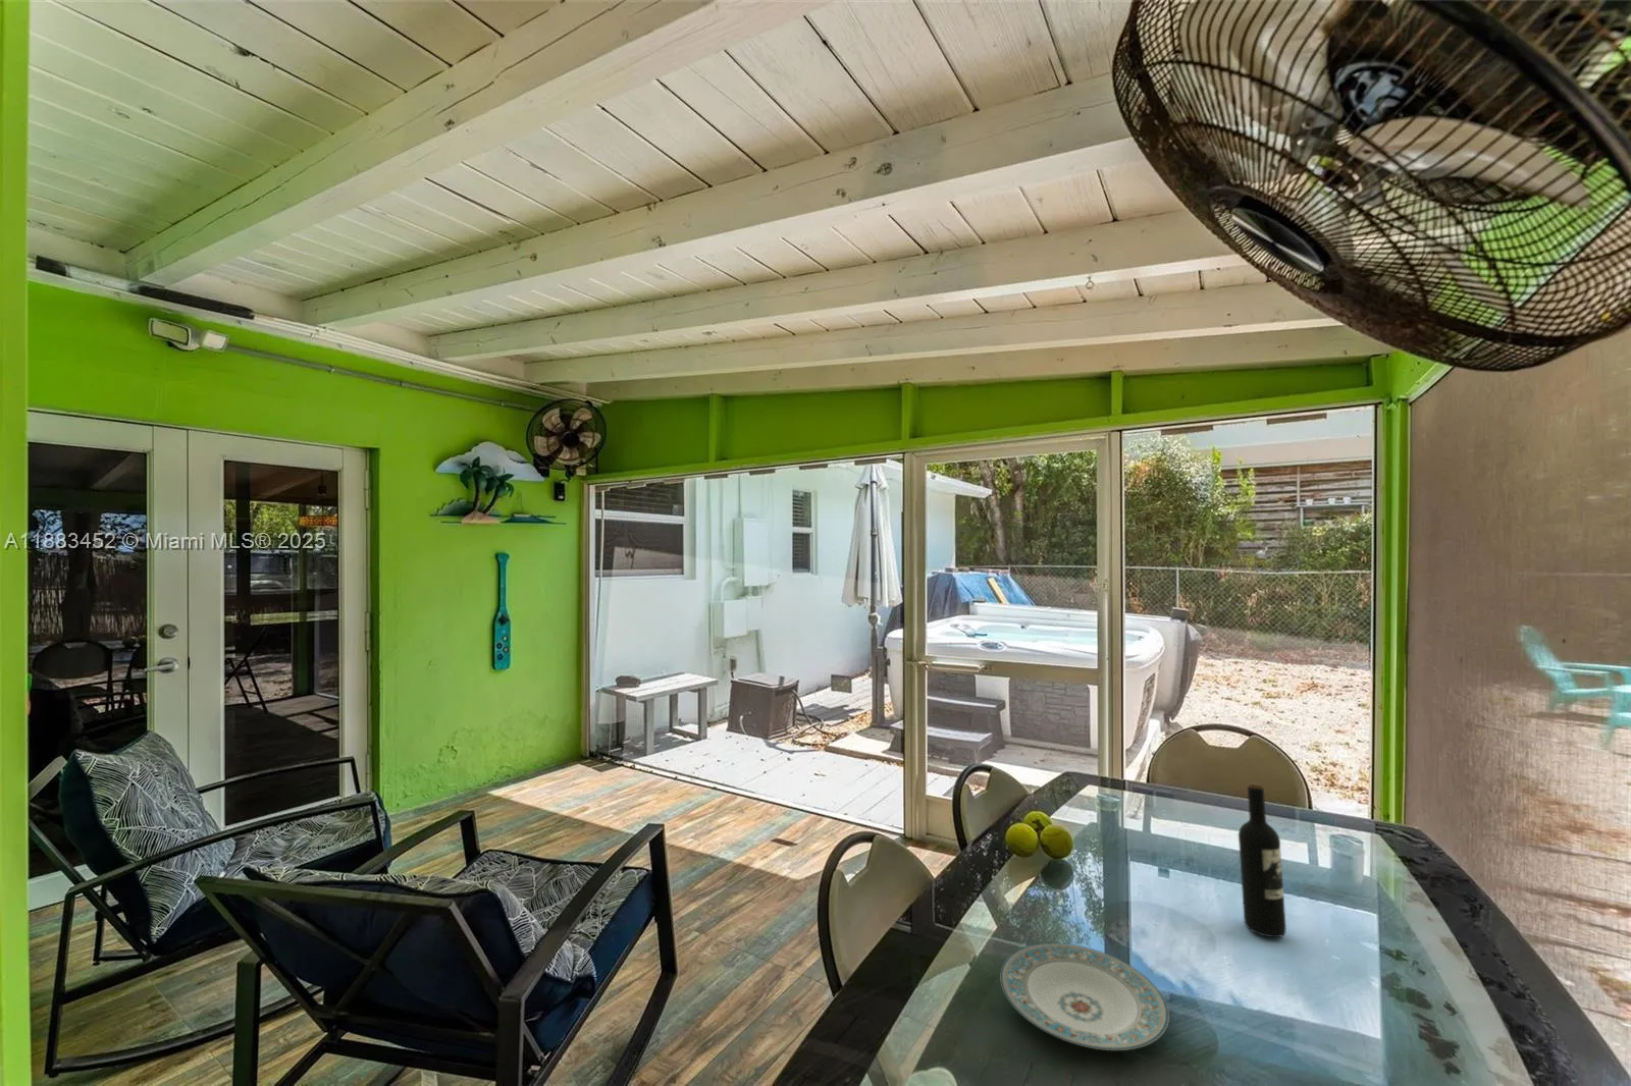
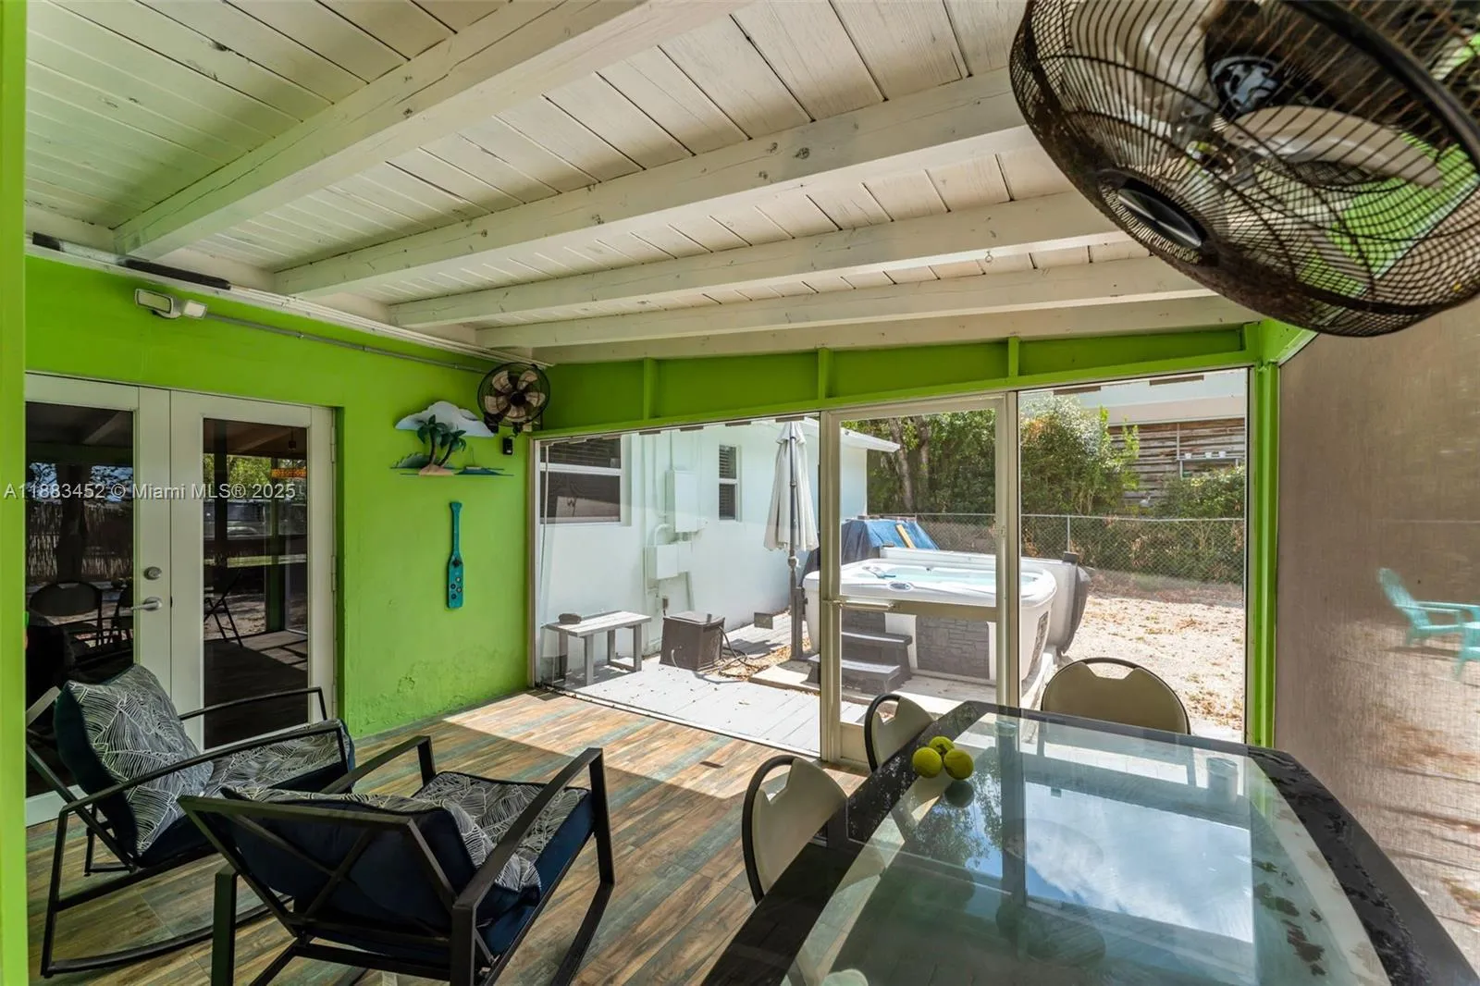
- wine bottle (1261, 857)
- plate (1080, 1000)
